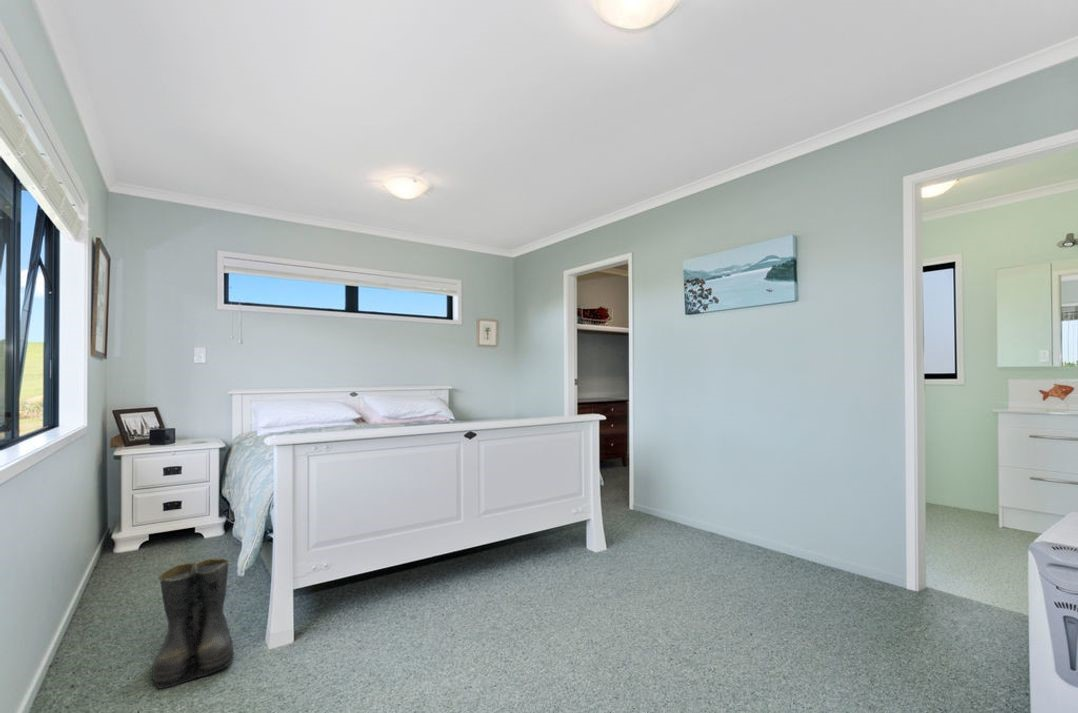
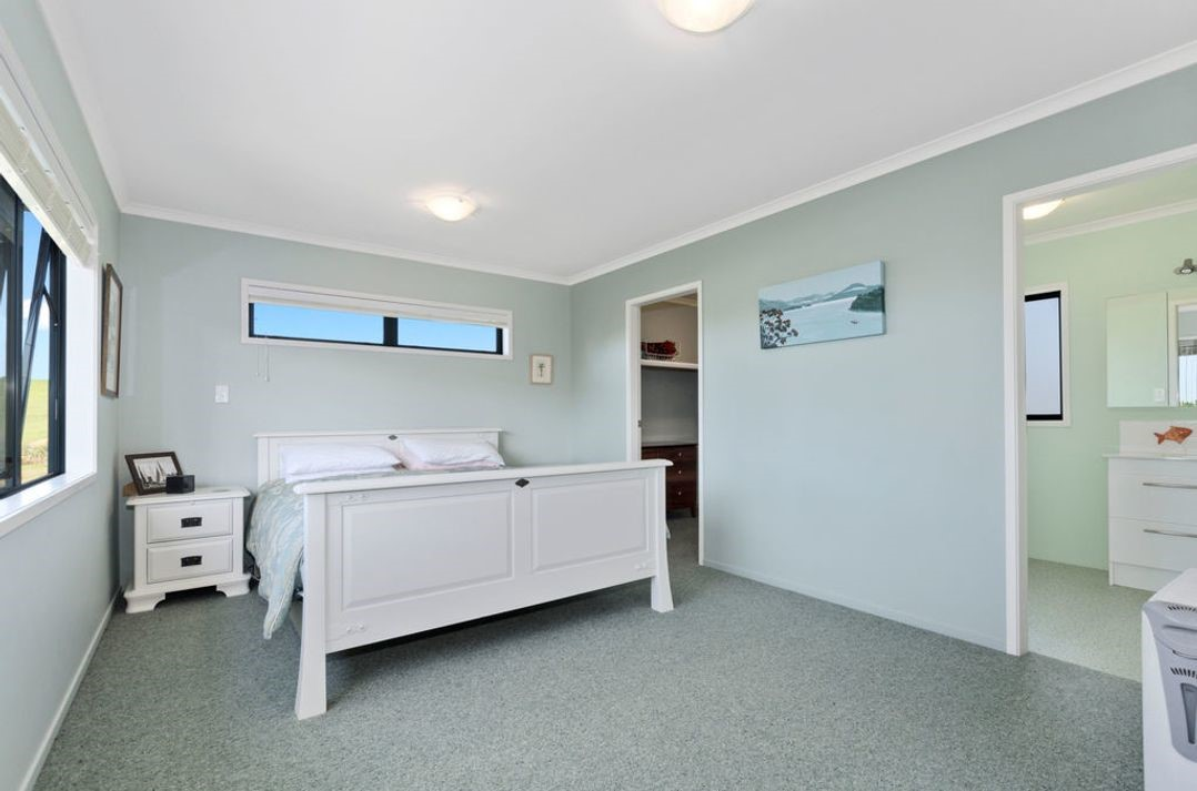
- boots (194, 615)
